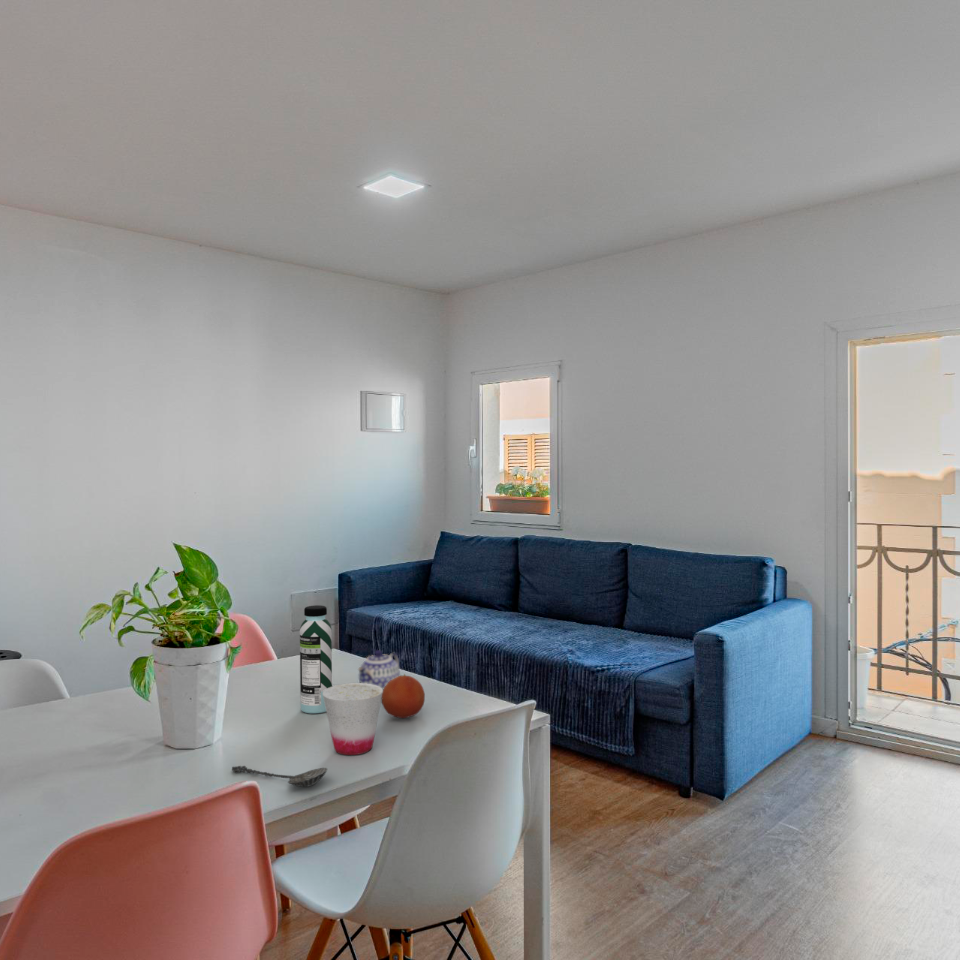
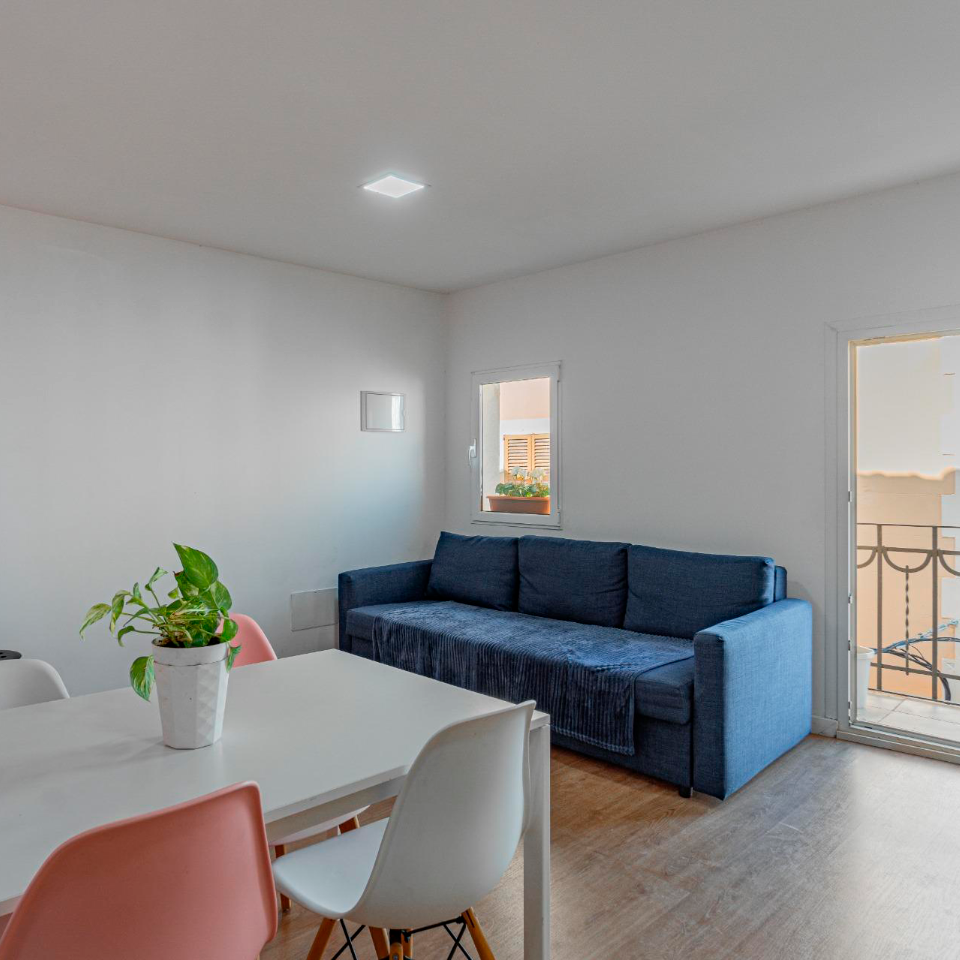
- teapot (379, 670)
- water bottle (315, 658)
- cup (353, 720)
- spoon (275, 774)
- fruit (403, 695)
